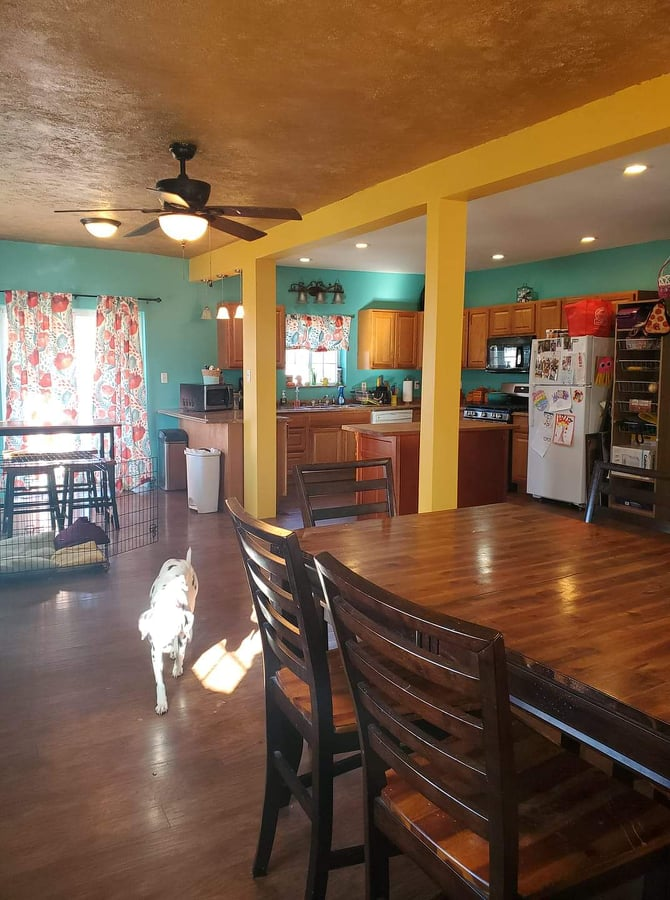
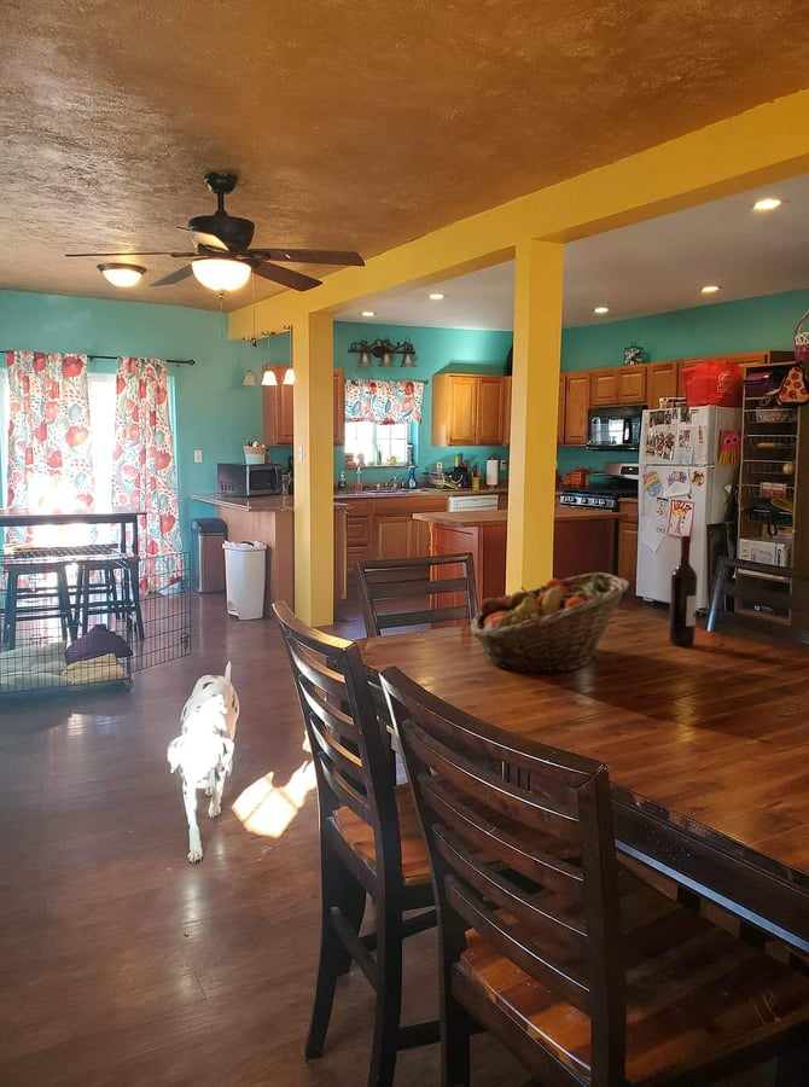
+ wine bottle (683, 589)
+ fruit basket (547, 617)
